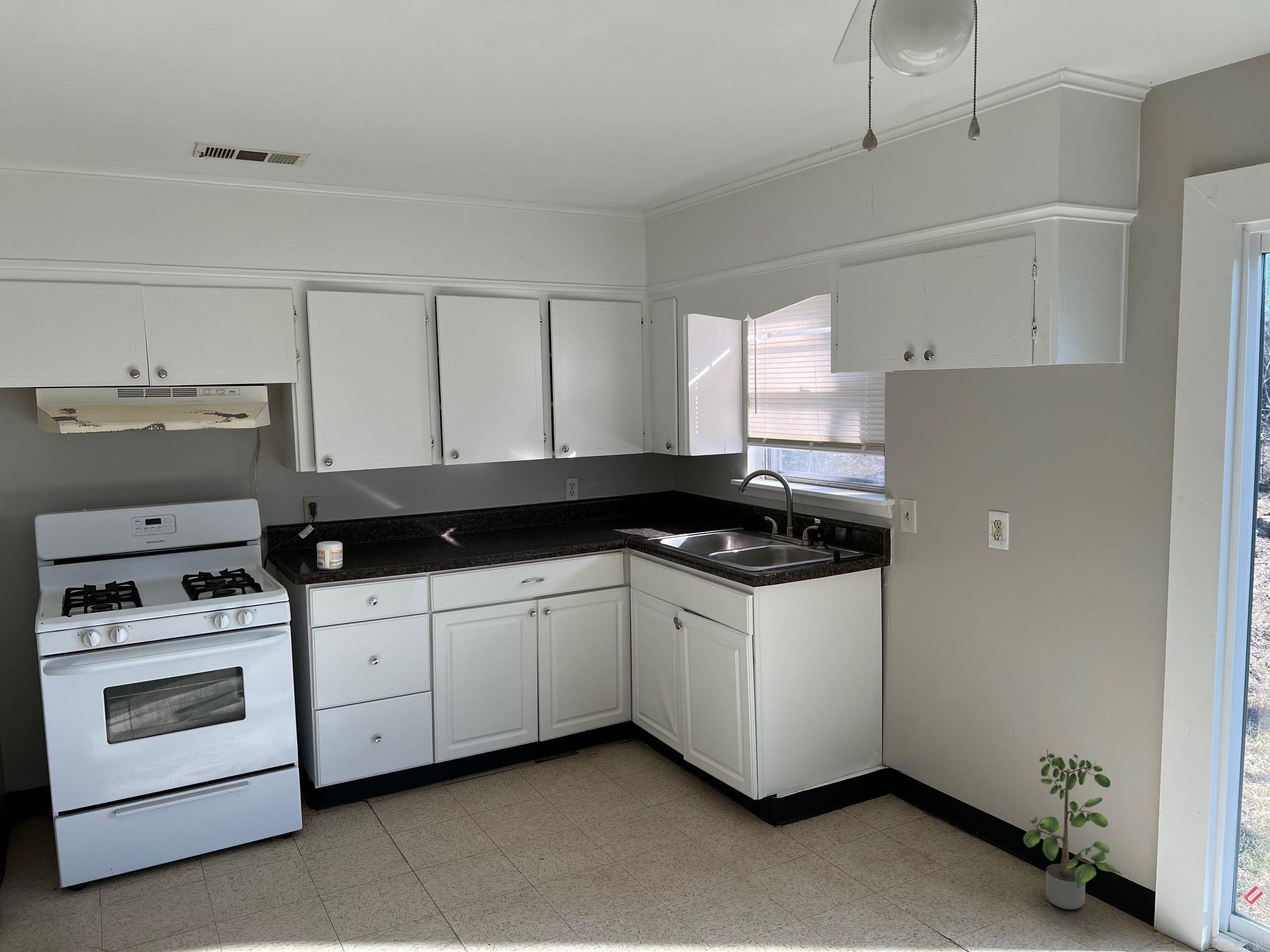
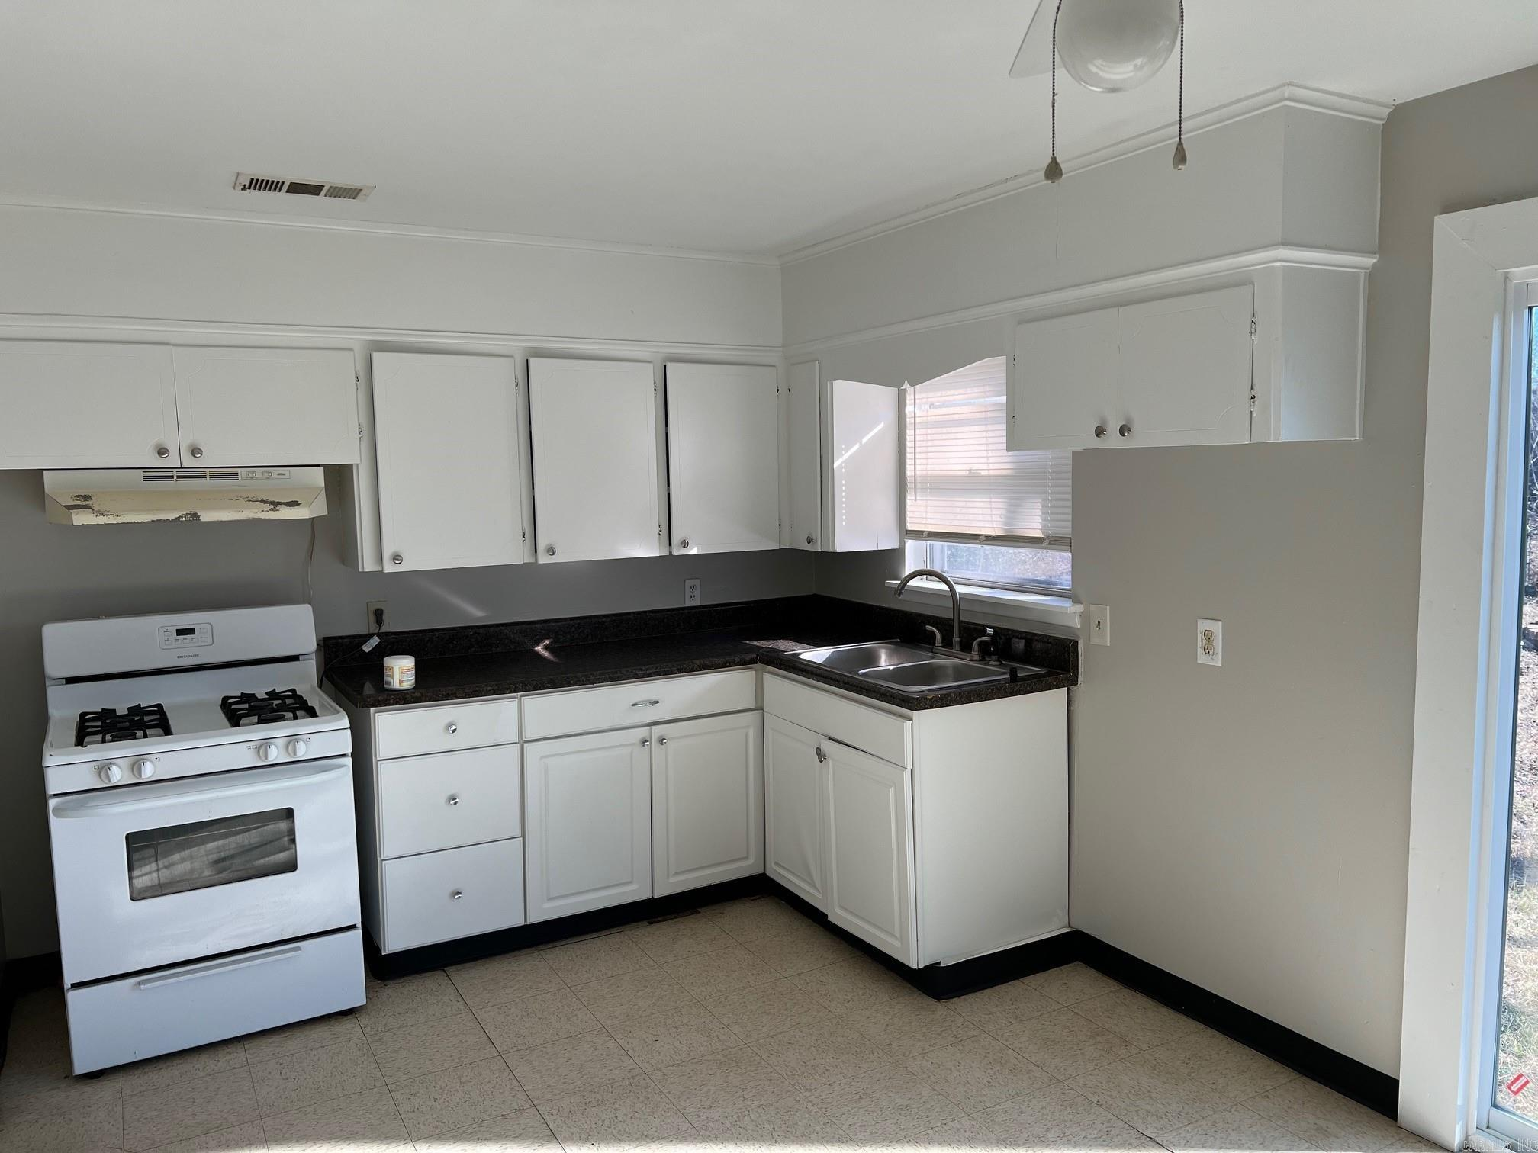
- potted plant (1076, 827)
